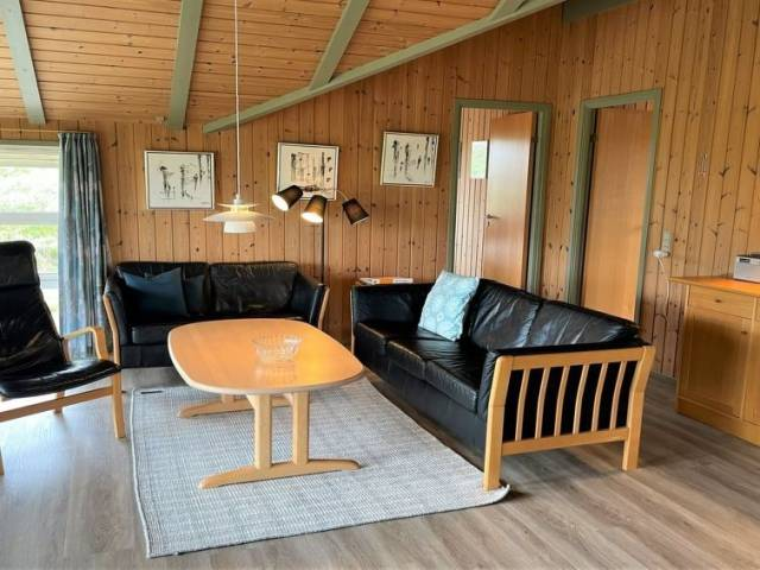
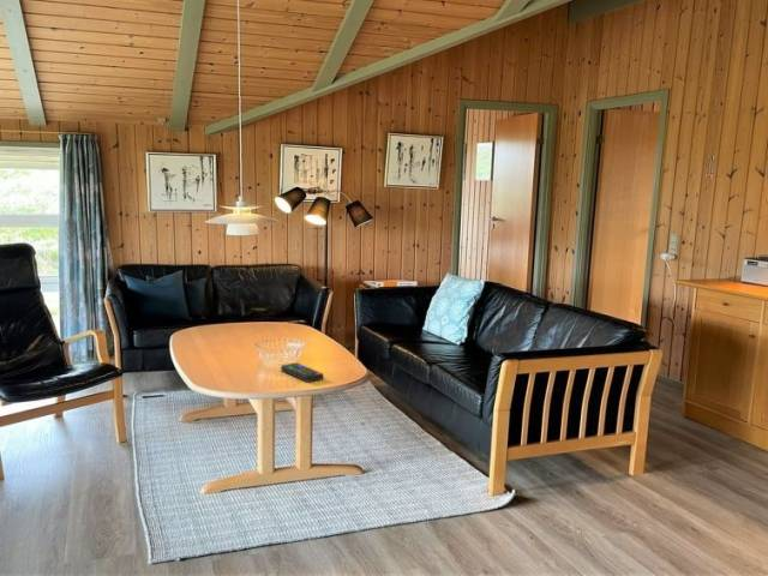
+ remote control (301, 371)
